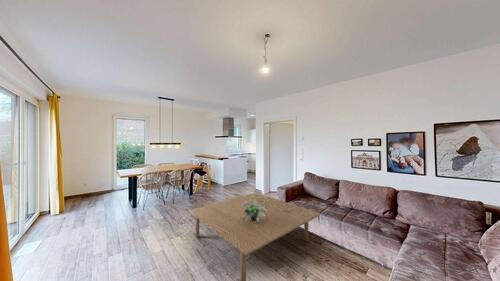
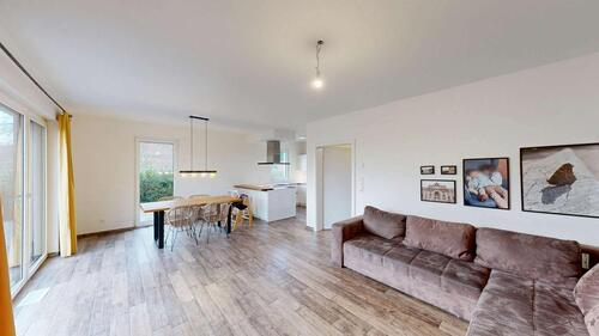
- potted plant (254, 210)
- coffee table (253, 225)
